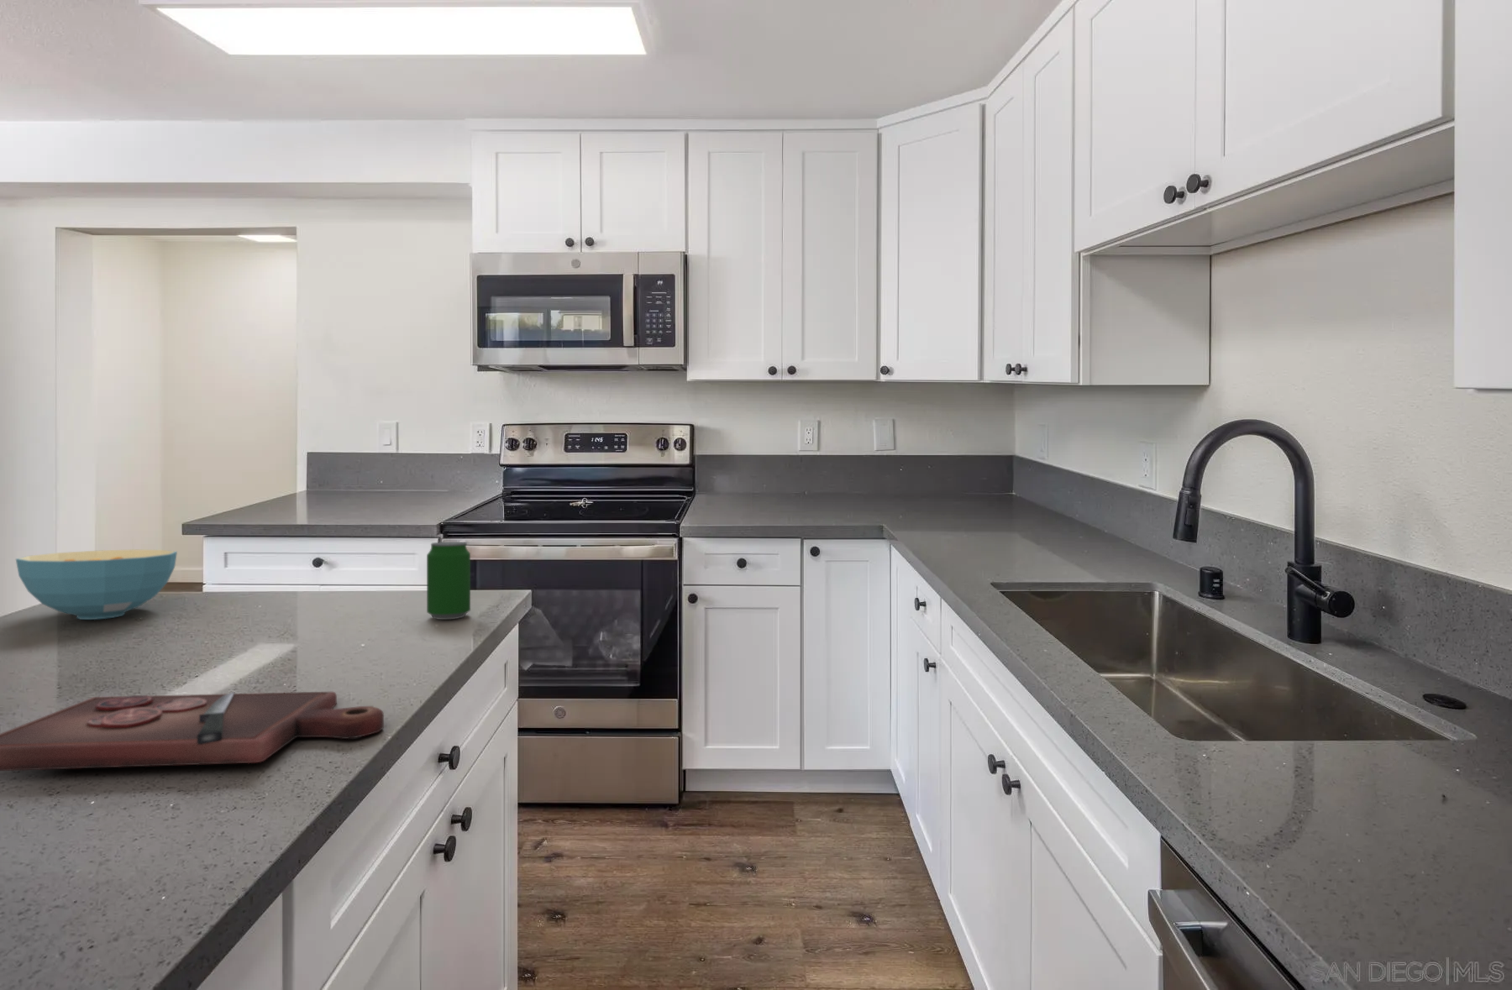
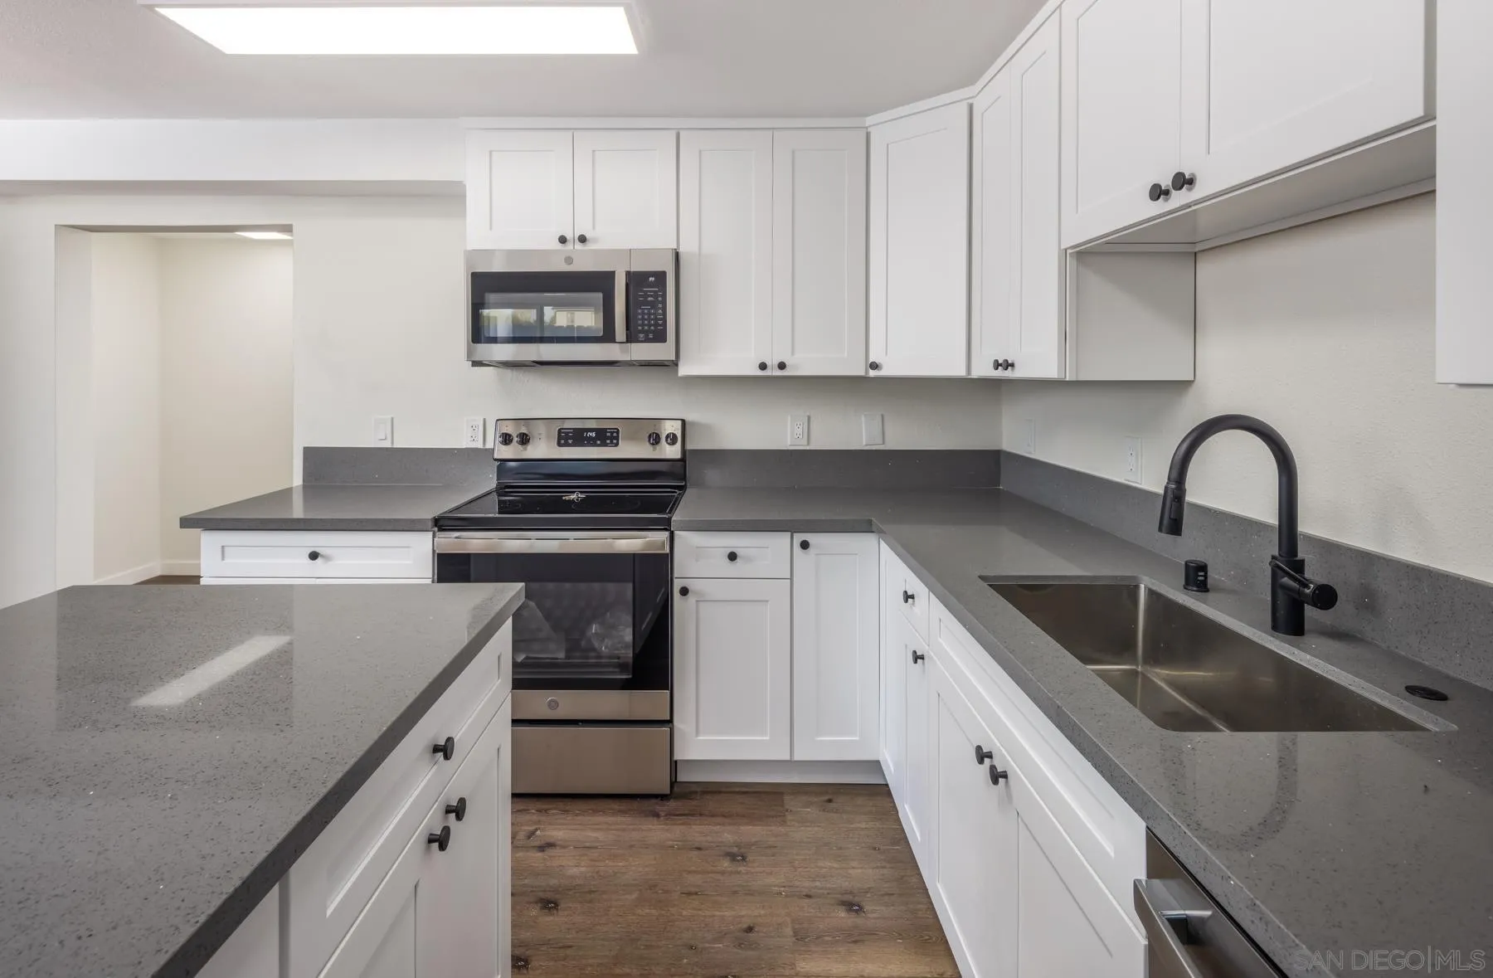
- beverage can (449, 579)
- cutting board (189, 719)
- cereal bowl (101, 586)
